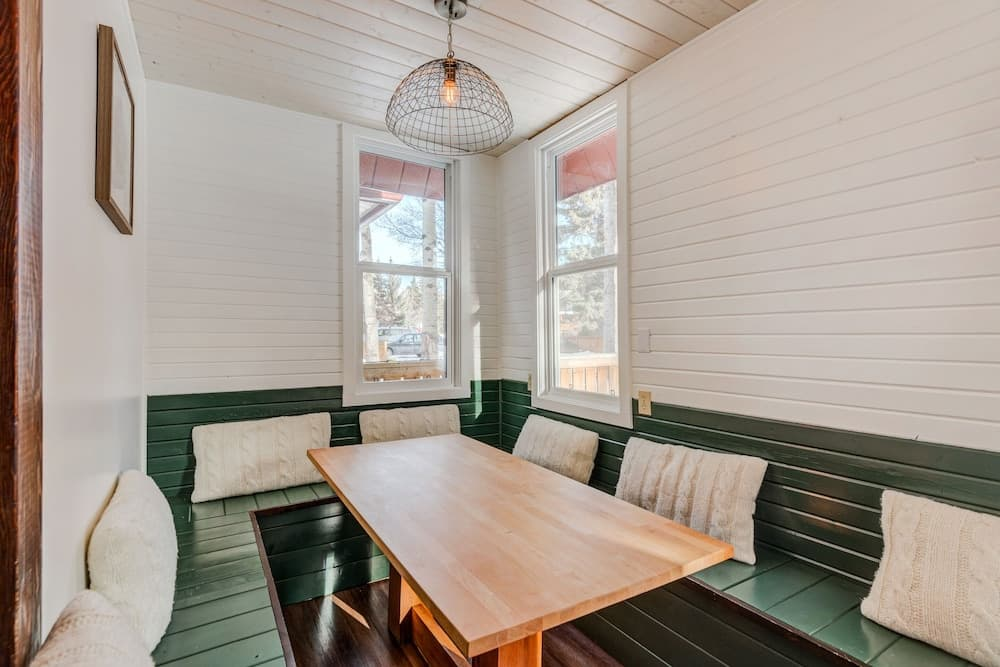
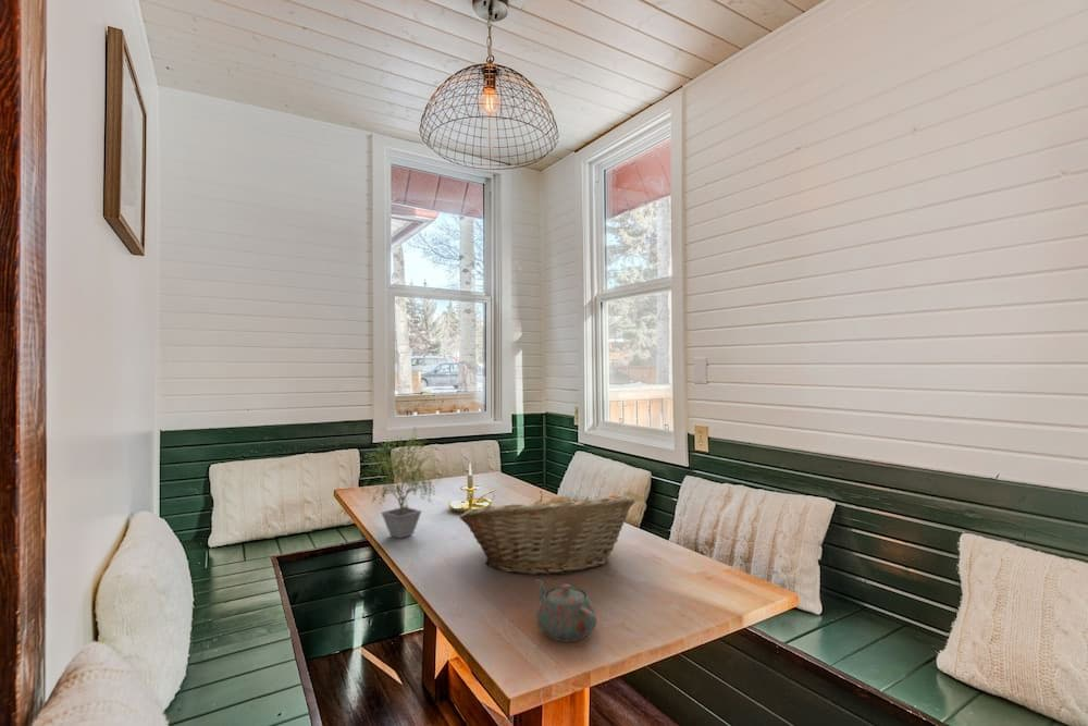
+ teapot (564, 607)
+ fruit basket (548, 522)
+ candle holder (472, 484)
+ potted plant (401, 479)
